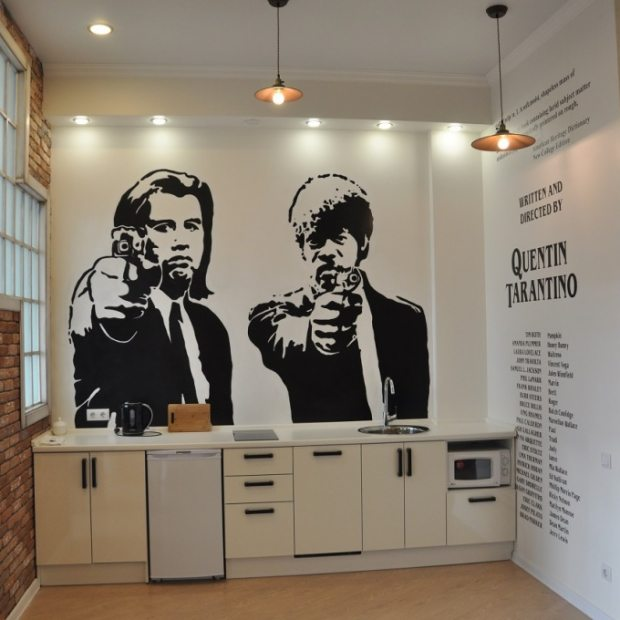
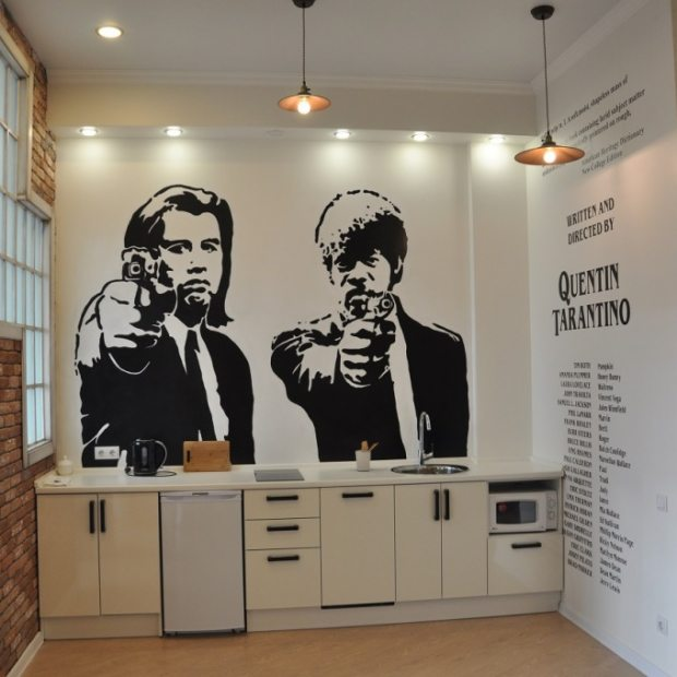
+ utensil holder (367, 455)
